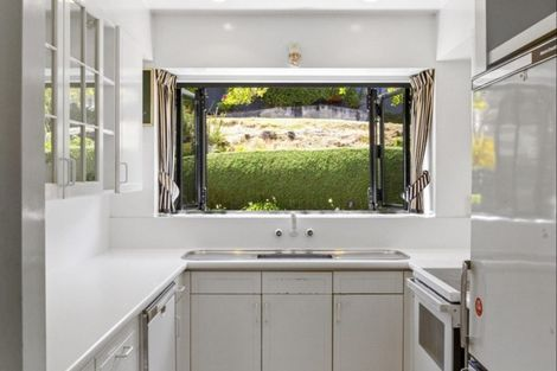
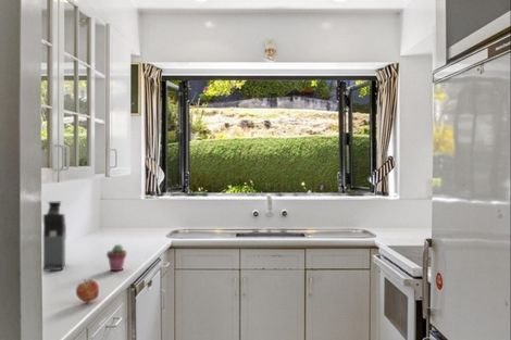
+ apple (87, 291)
+ coffee maker (54, 235)
+ potted succulent (116, 256)
